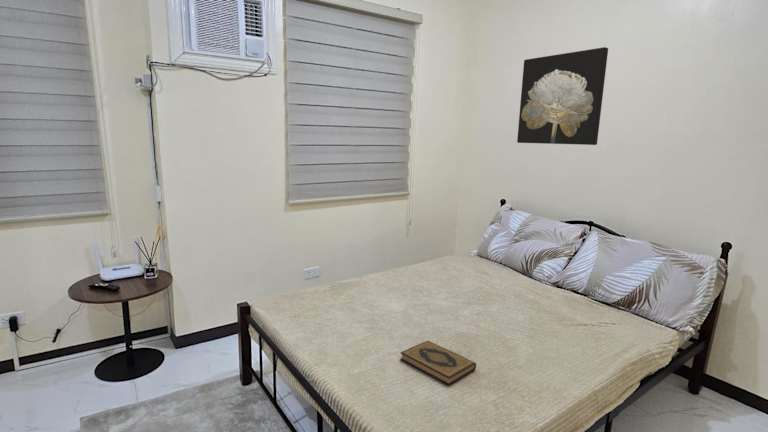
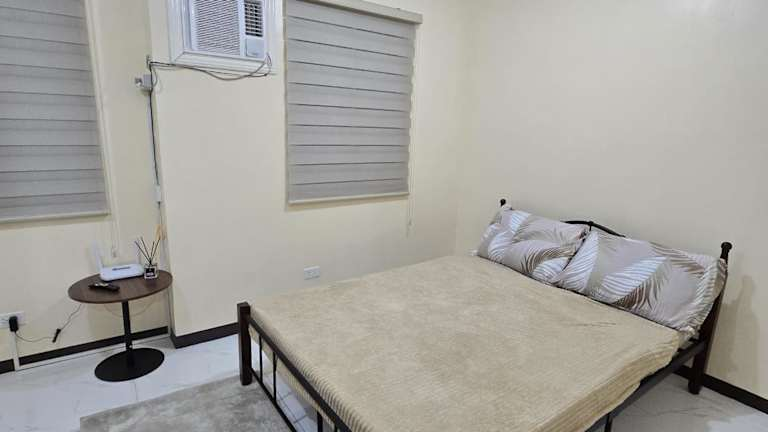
- hardback book (437, 360)
- wall art (558, 99)
